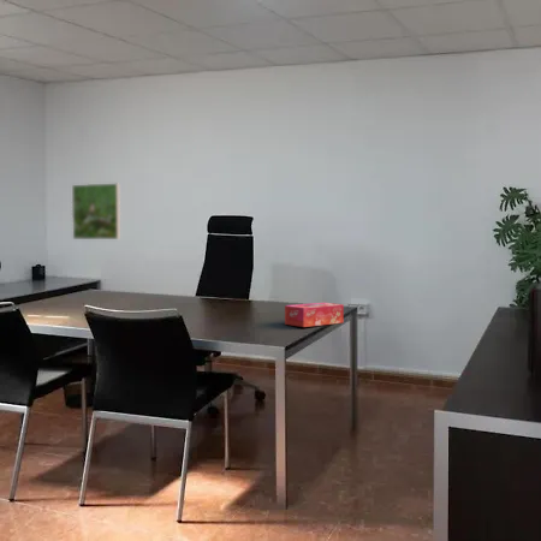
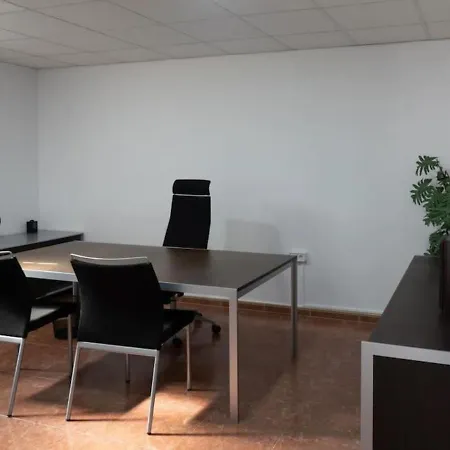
- tissue box (314, 314)
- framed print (95, 212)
